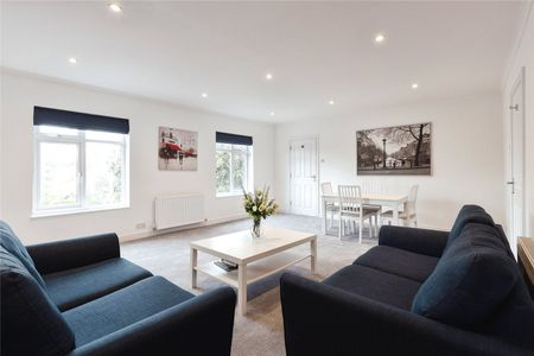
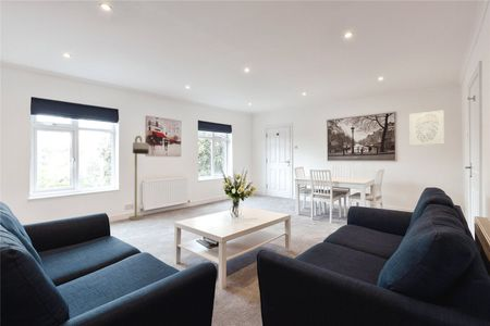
+ floor lamp (136, 177)
+ wall art (426, 128)
